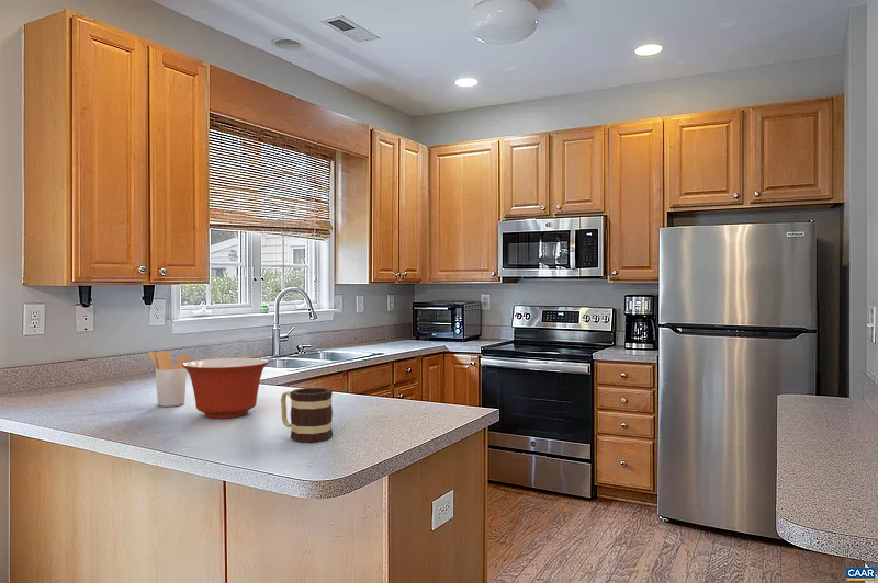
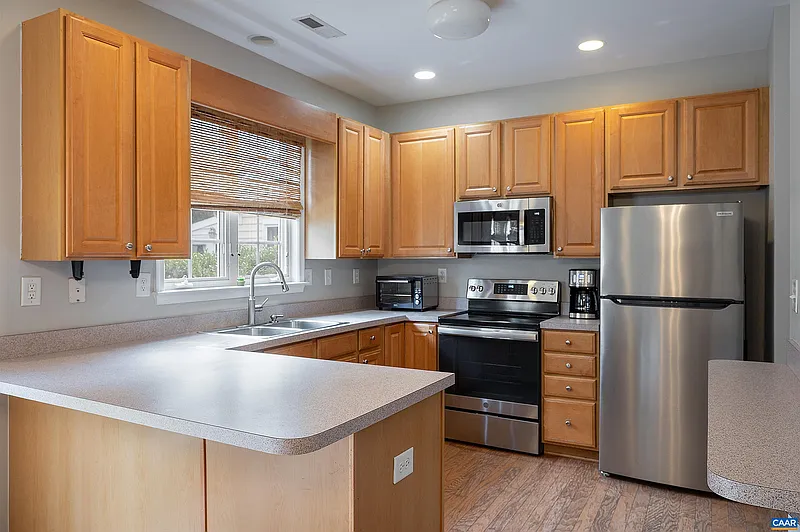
- mug (304, 412)
- utensil holder (167, 376)
- mixing bowl (226, 388)
